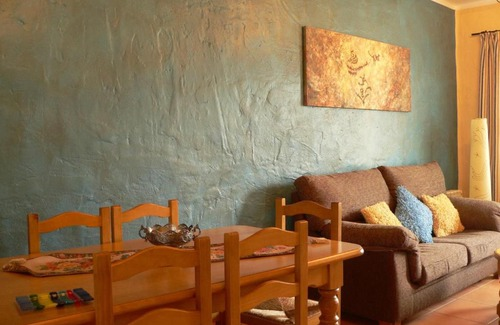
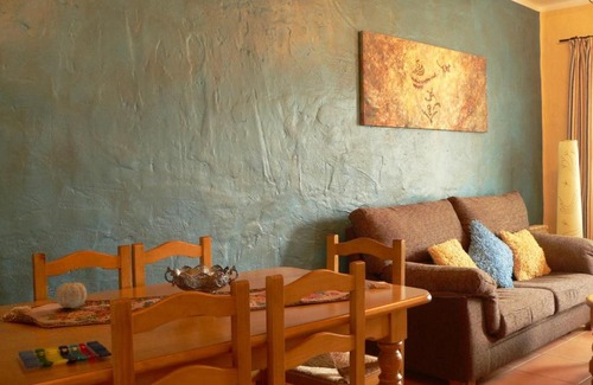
+ fruit (71, 295)
